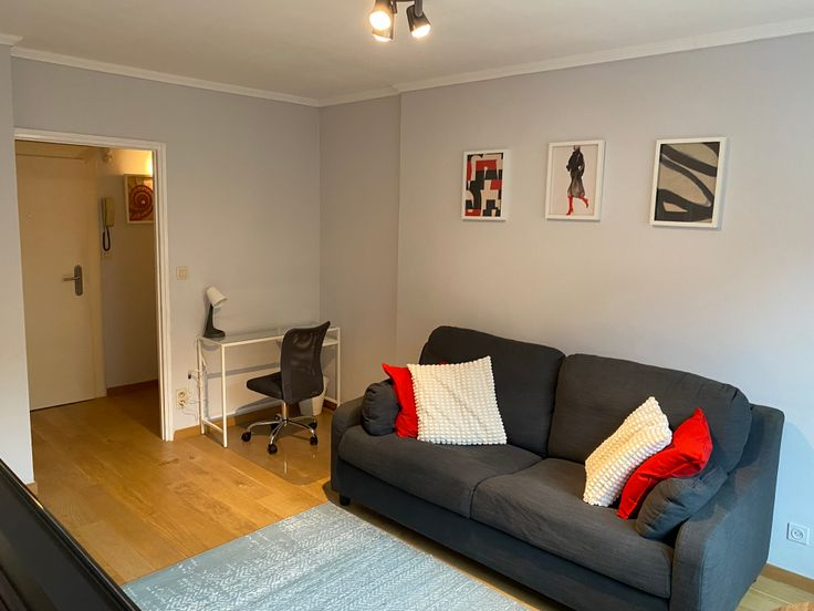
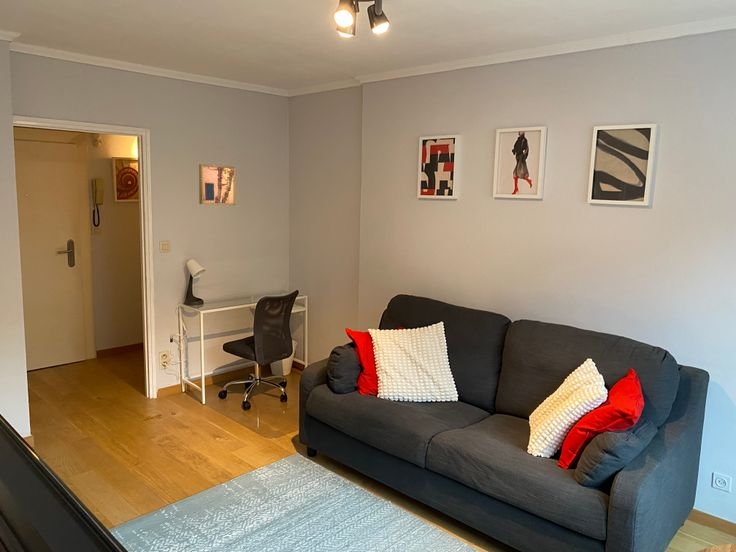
+ wall art (217, 185)
